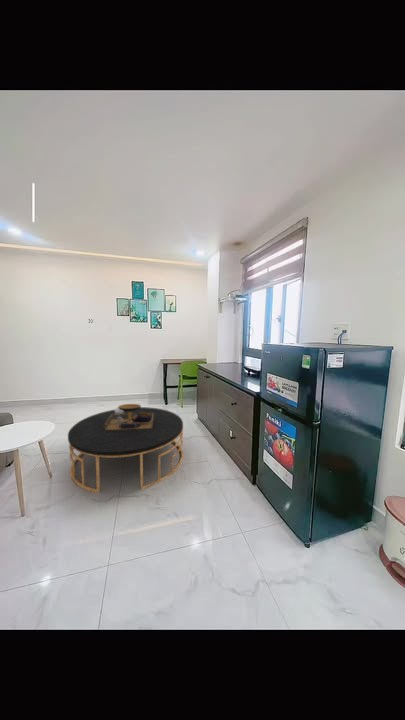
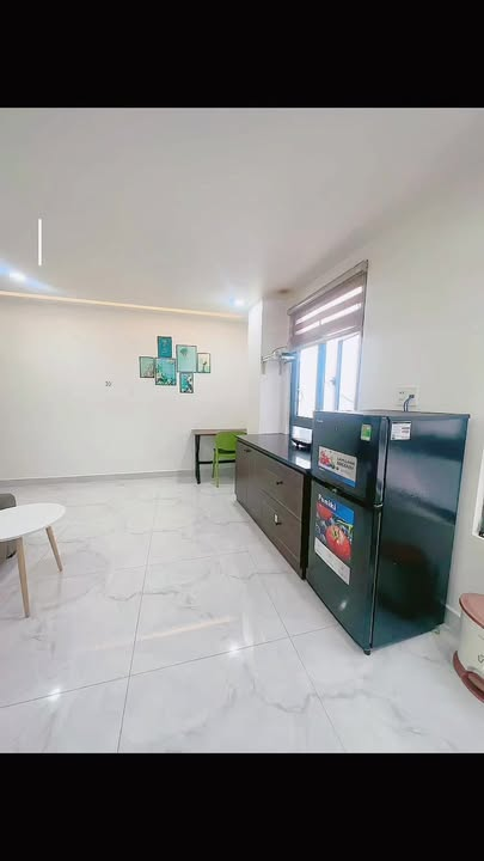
- coffee table (130, 431)
